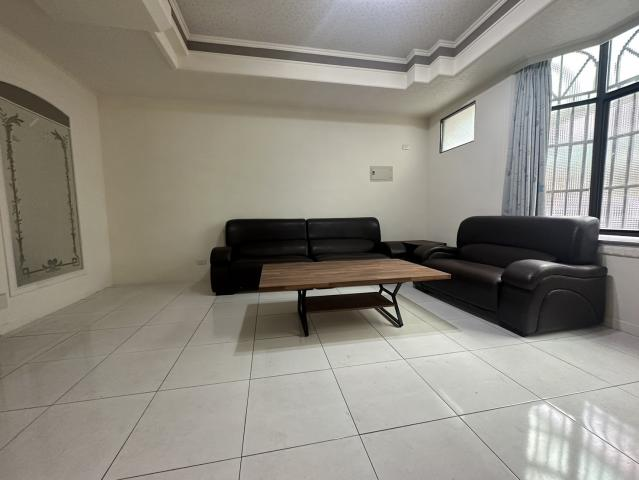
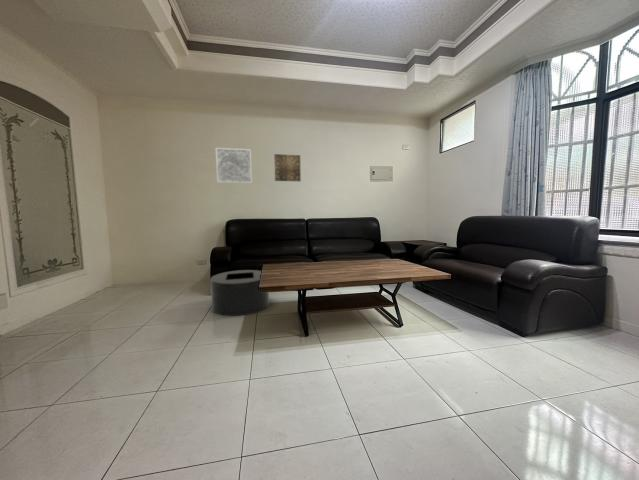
+ wall art (287, 168)
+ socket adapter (240, 290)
+ wall art (234, 165)
